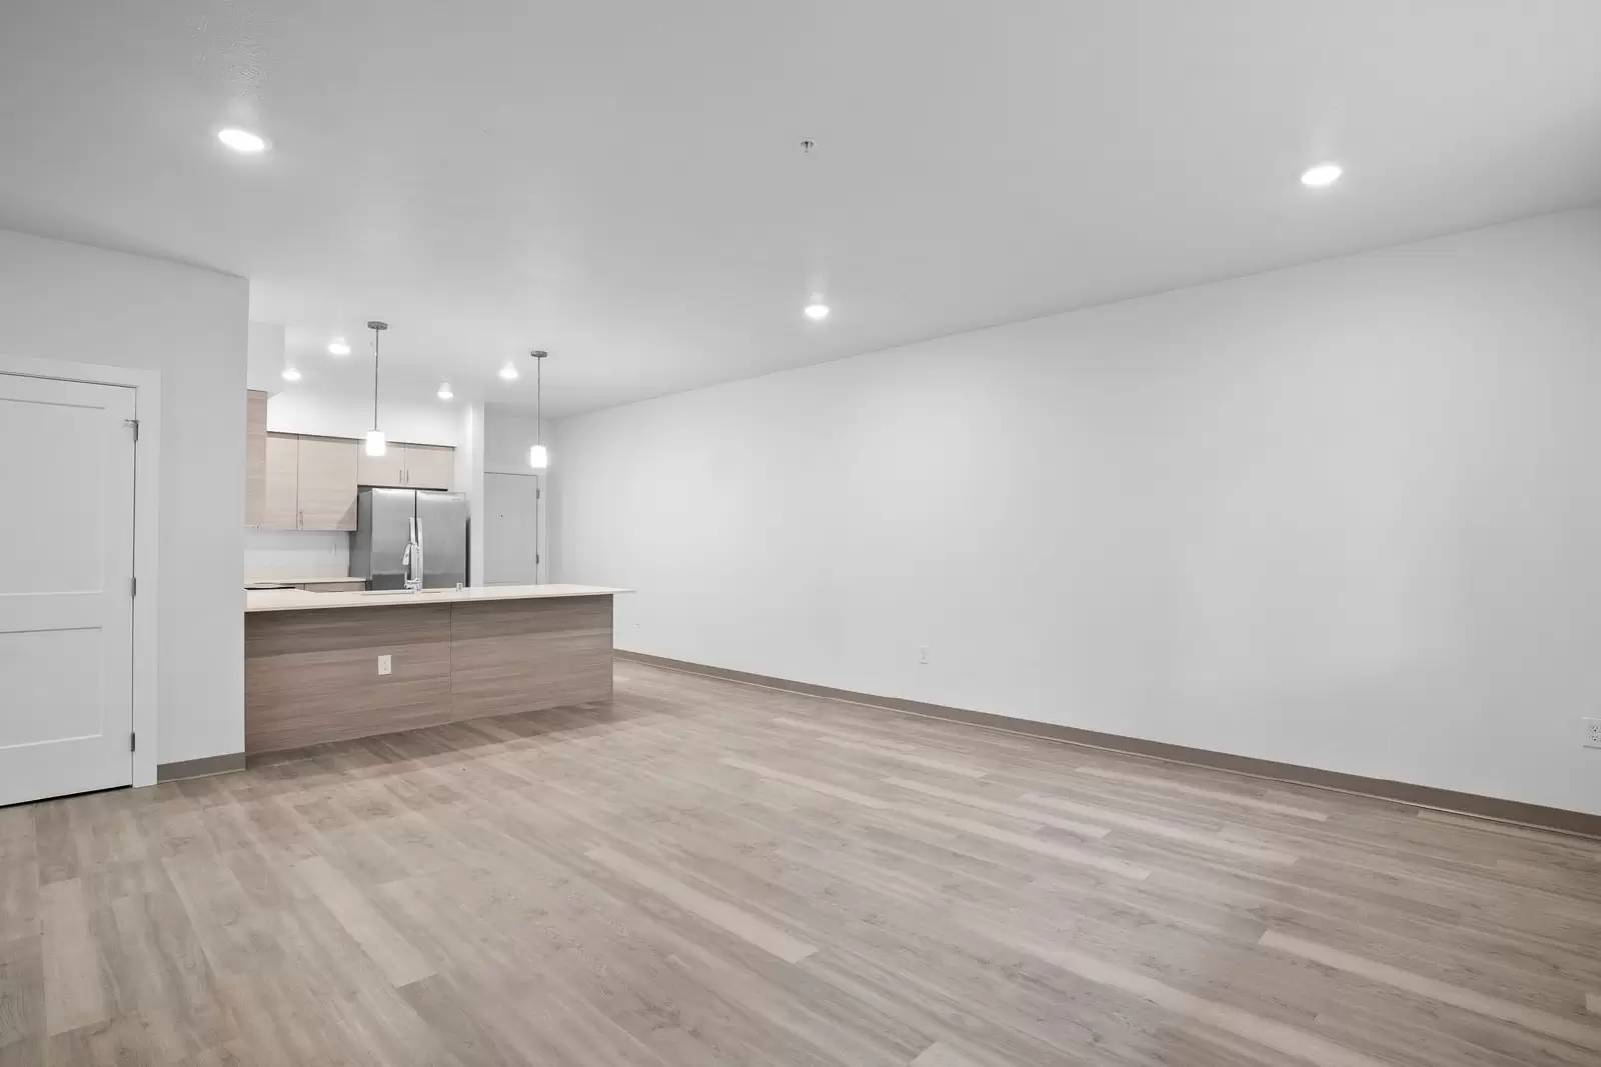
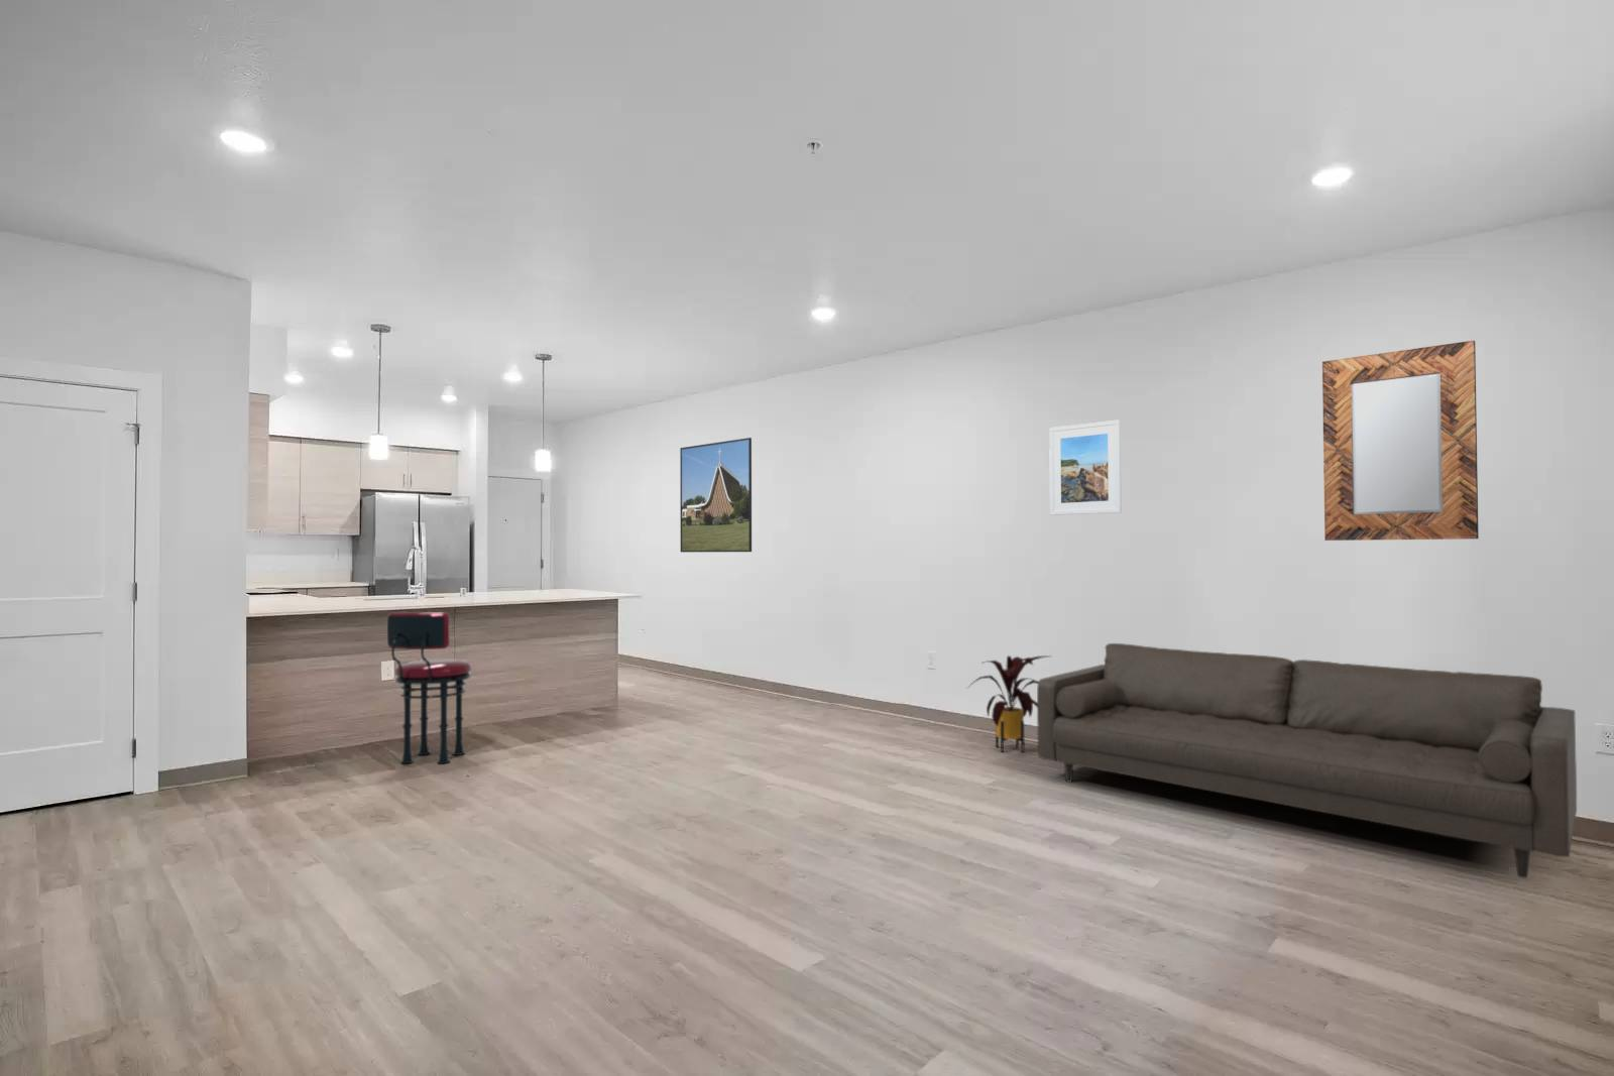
+ home mirror (1397, 446)
+ stool (429, 687)
+ house plant (1010, 701)
+ sofa (1274, 734)
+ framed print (1083, 468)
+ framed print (715, 497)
